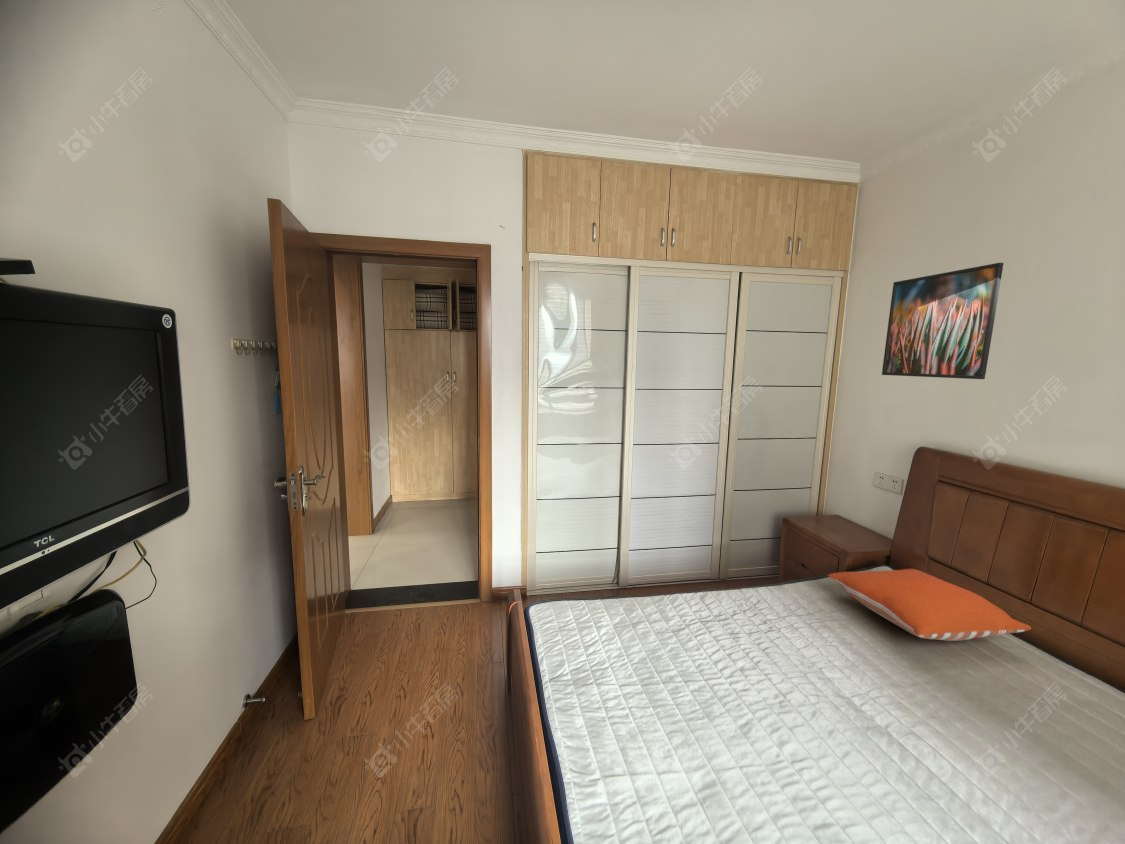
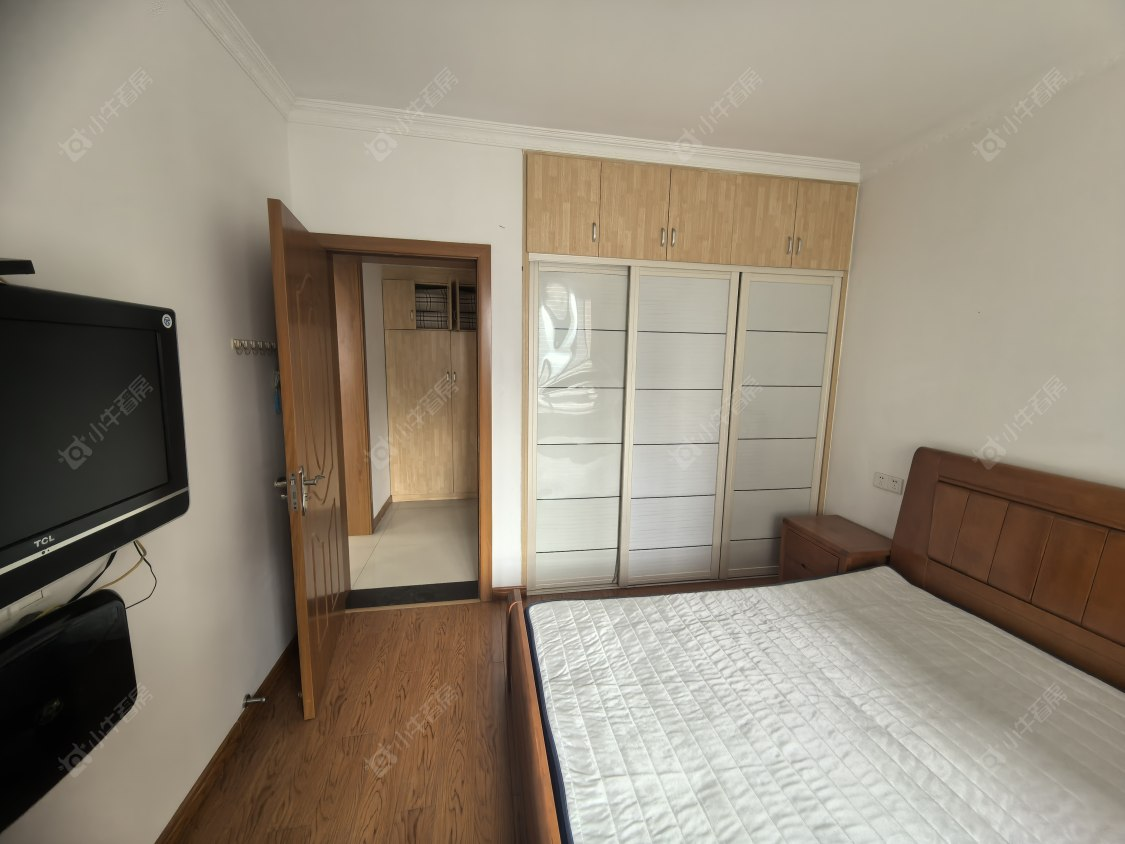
- pillow (917, 599)
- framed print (934, 326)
